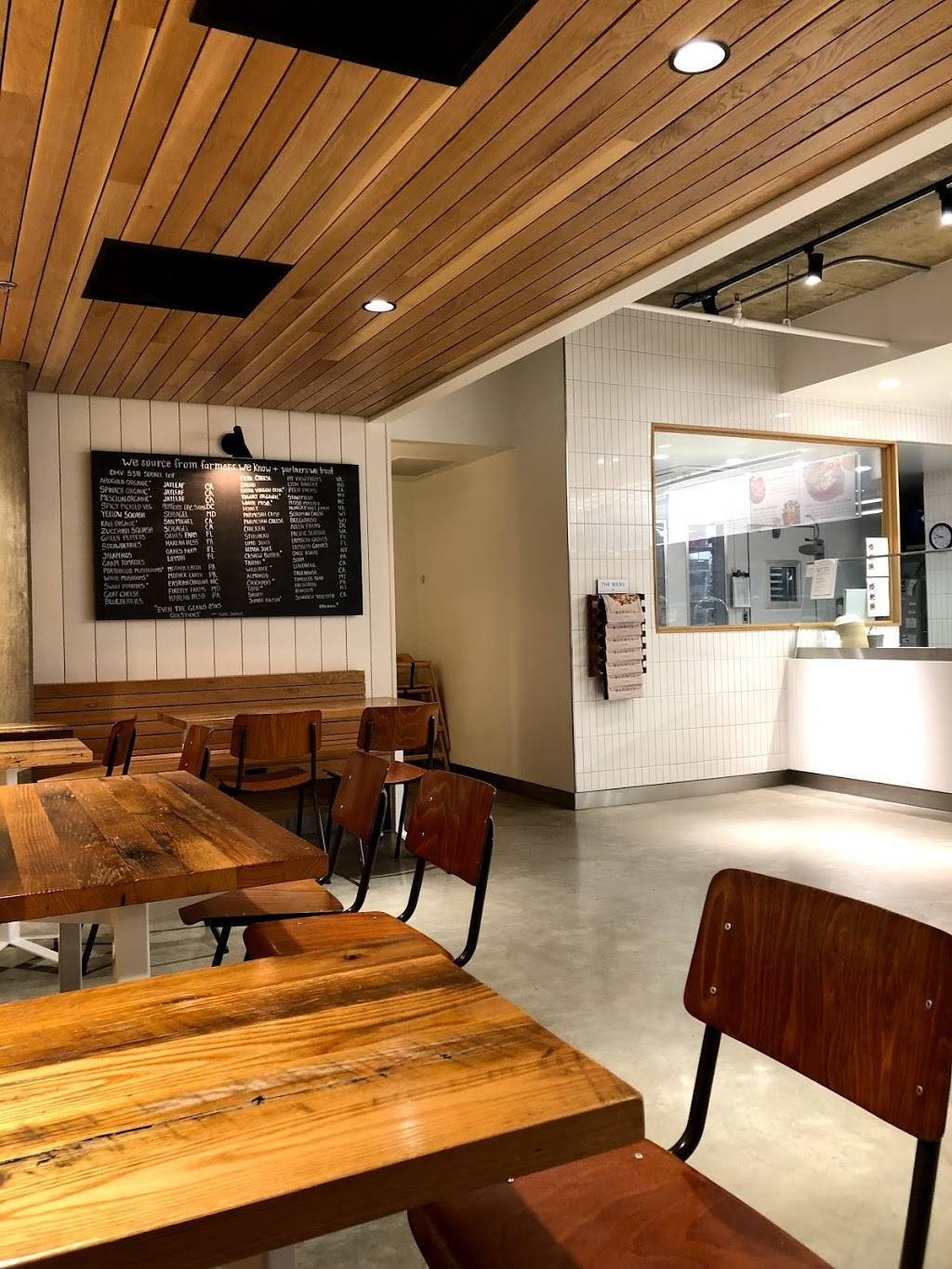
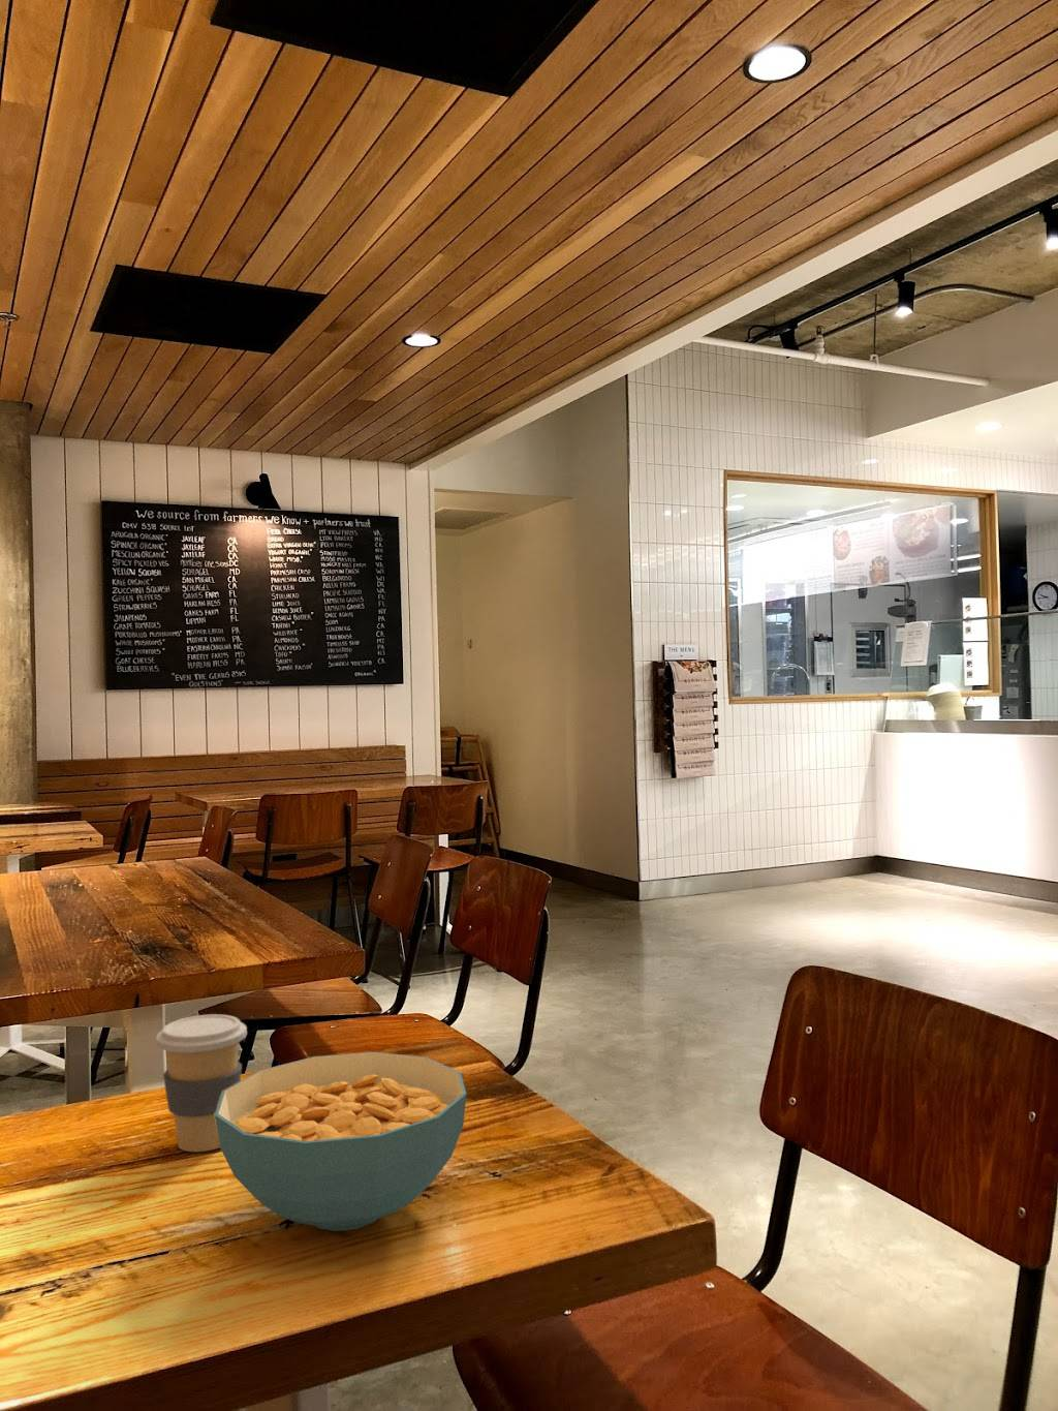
+ coffee cup (202, 1082)
+ cereal bowl (345, 1153)
